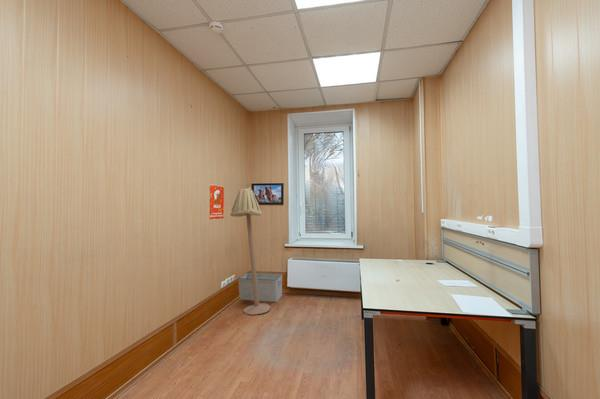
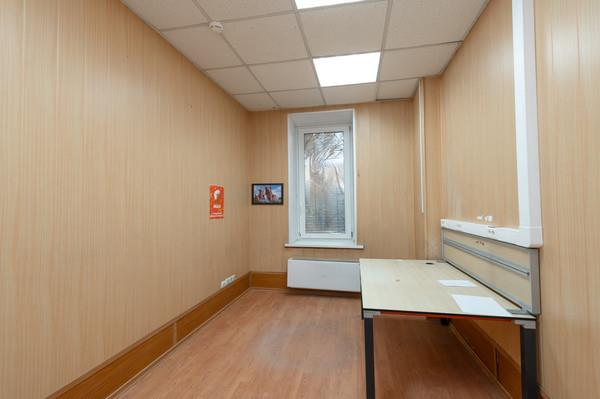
- floor lamp (249, 248)
- storage bin (260, 286)
